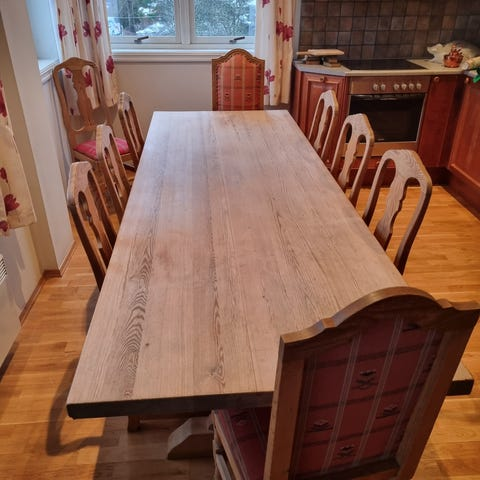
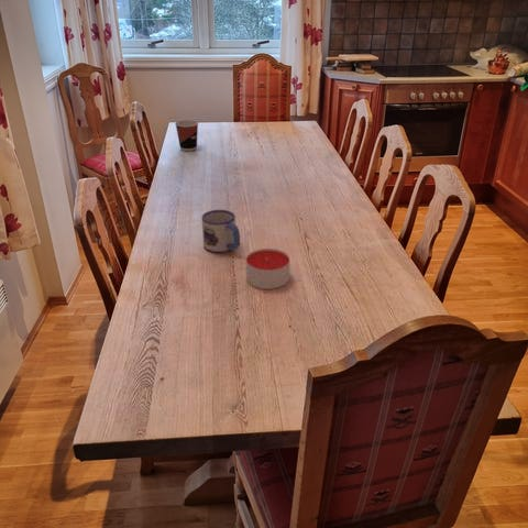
+ candle (267, 267)
+ cup (187, 135)
+ mug (222, 232)
